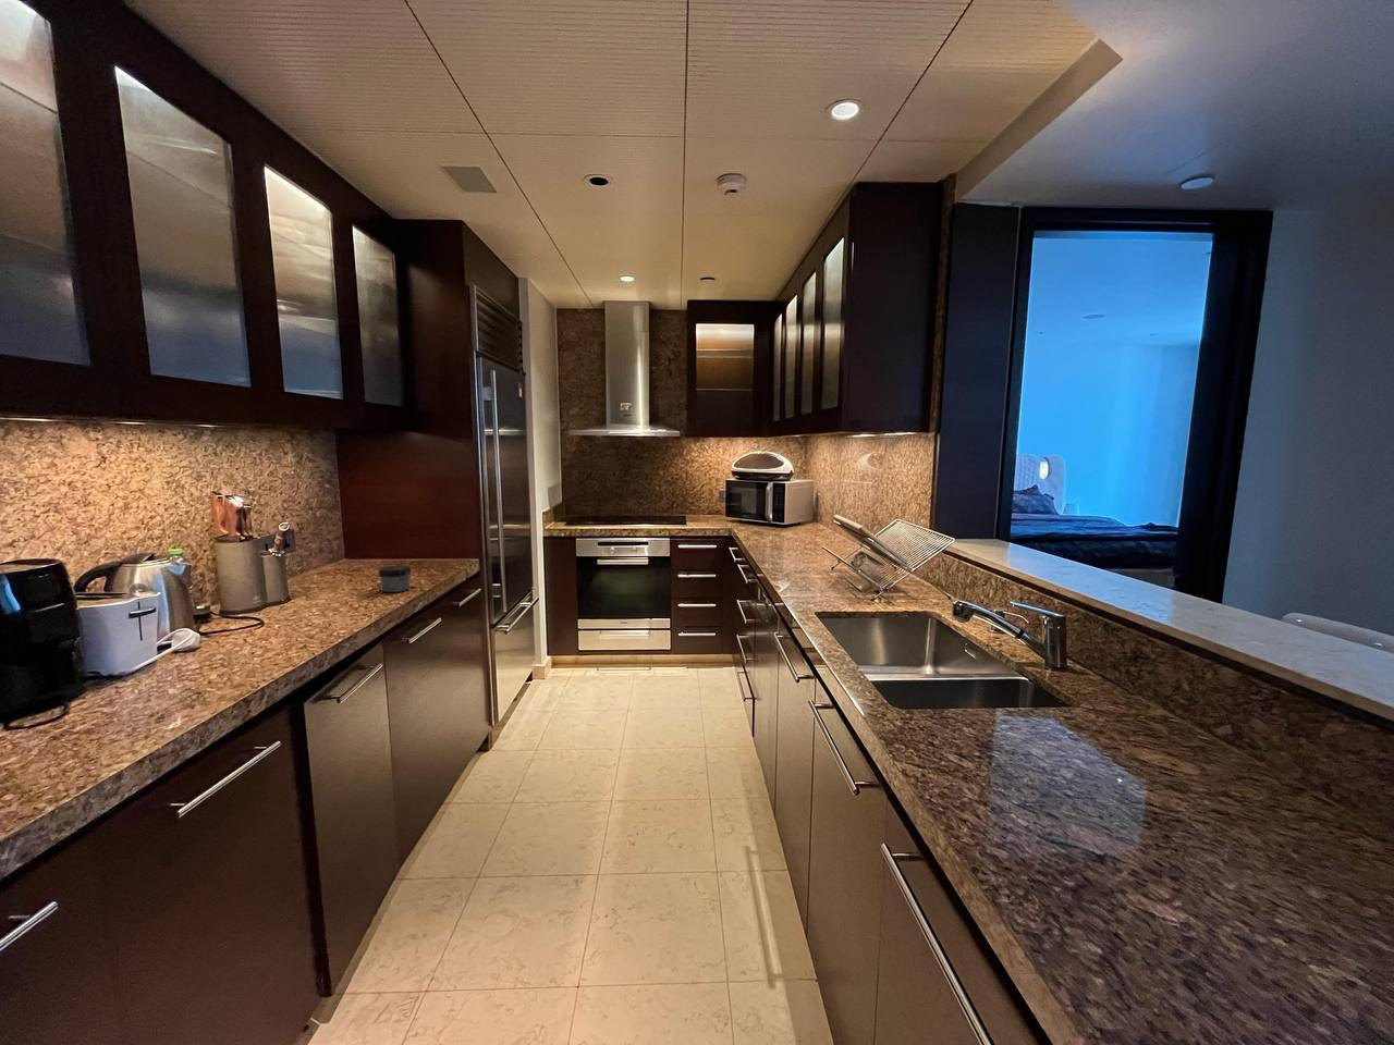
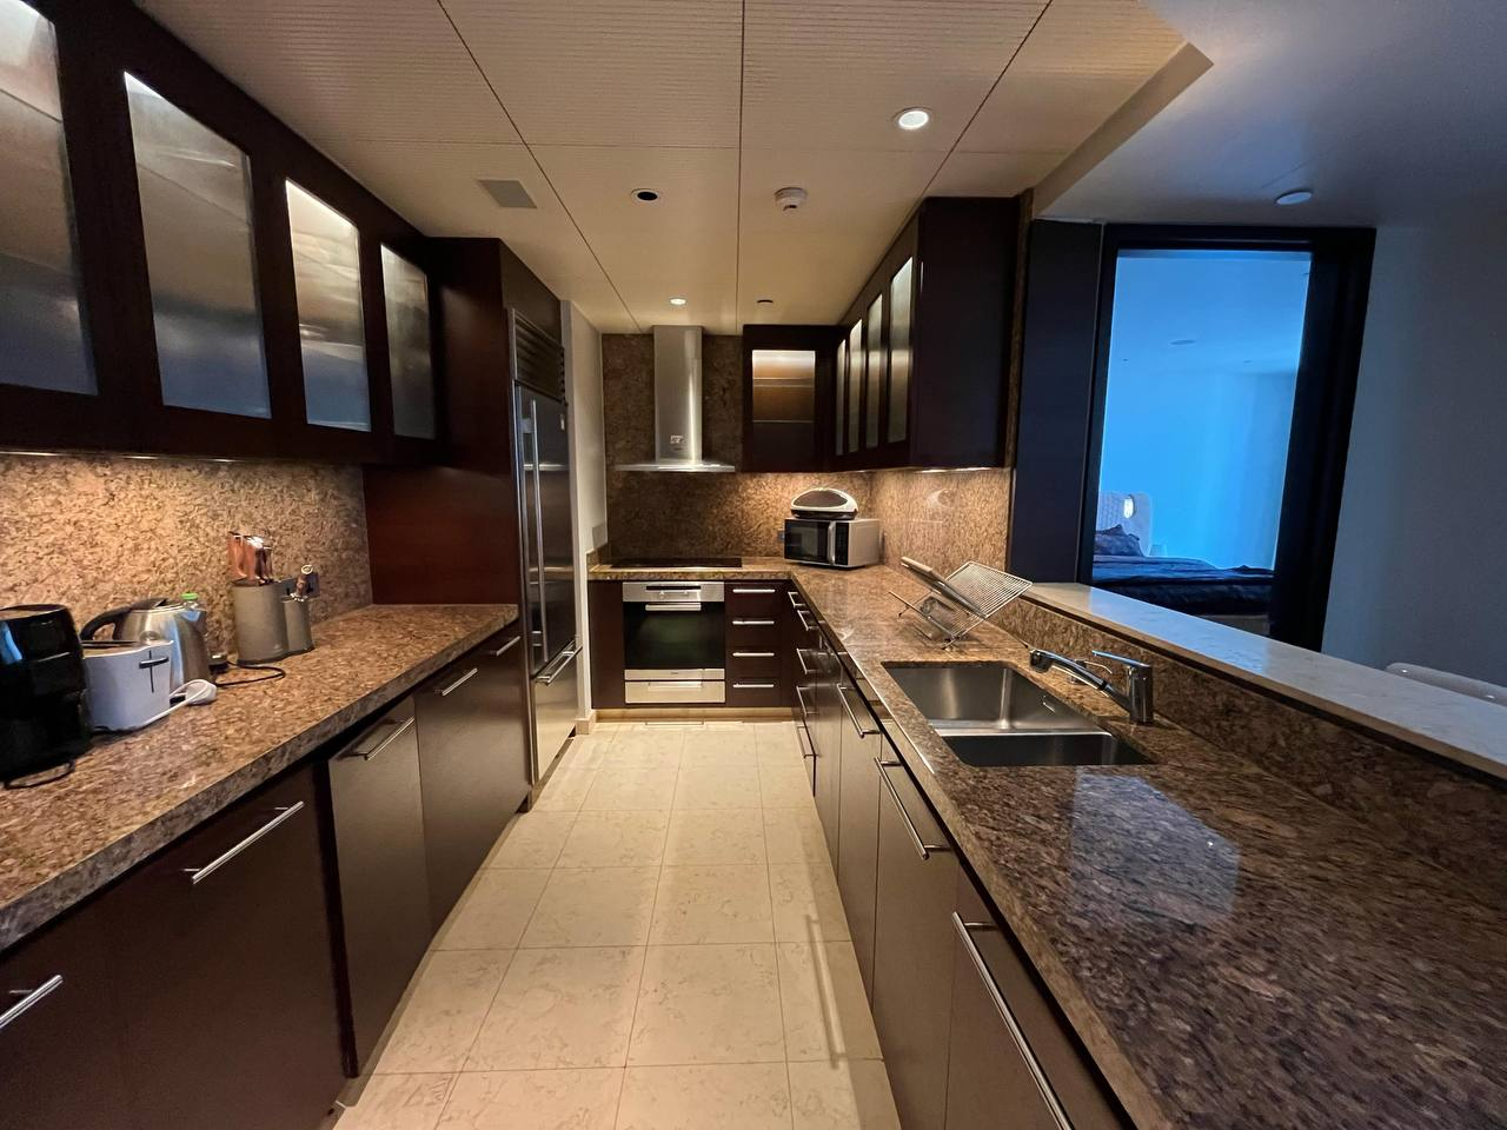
- jar (394, 578)
